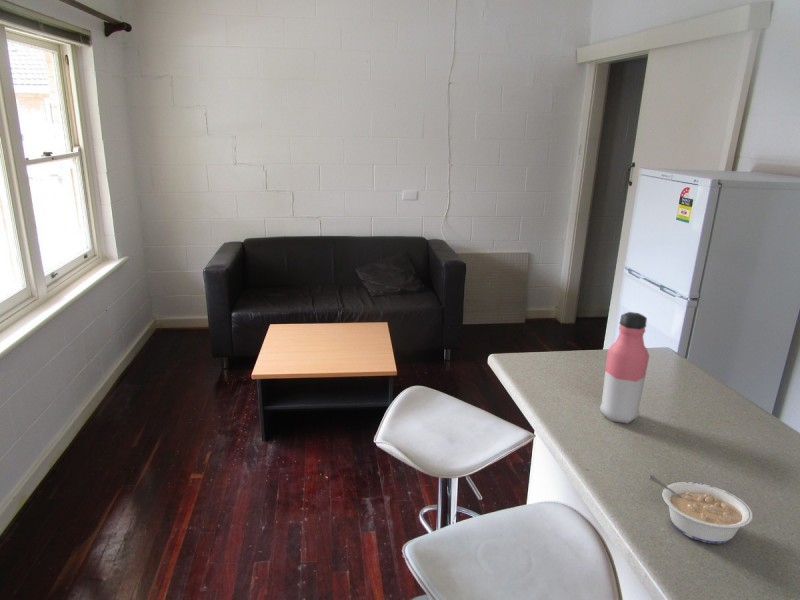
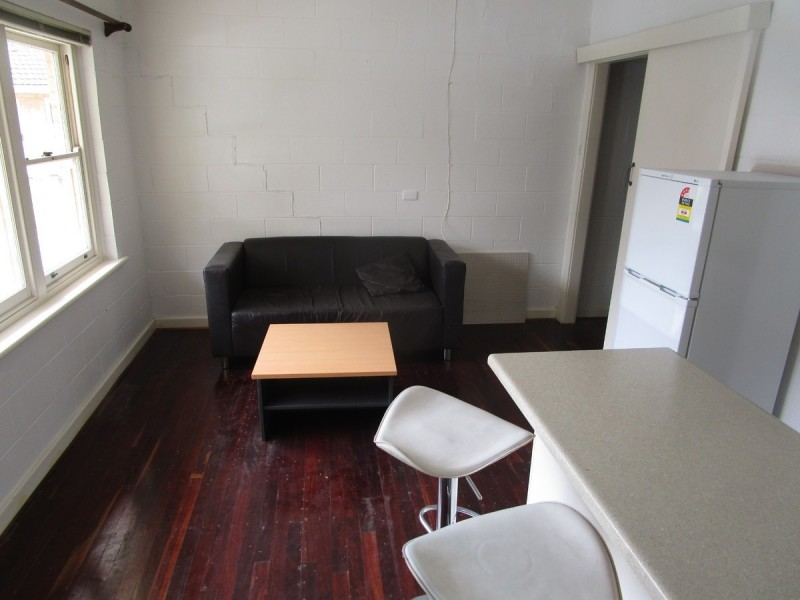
- water bottle (626, 366)
- legume (700, 512)
